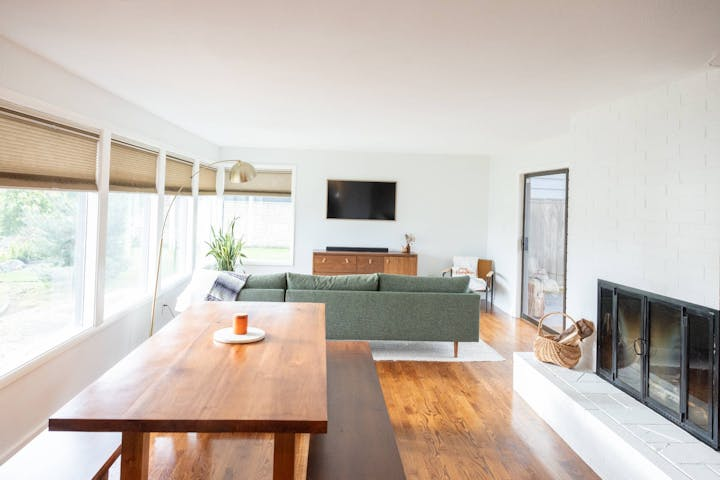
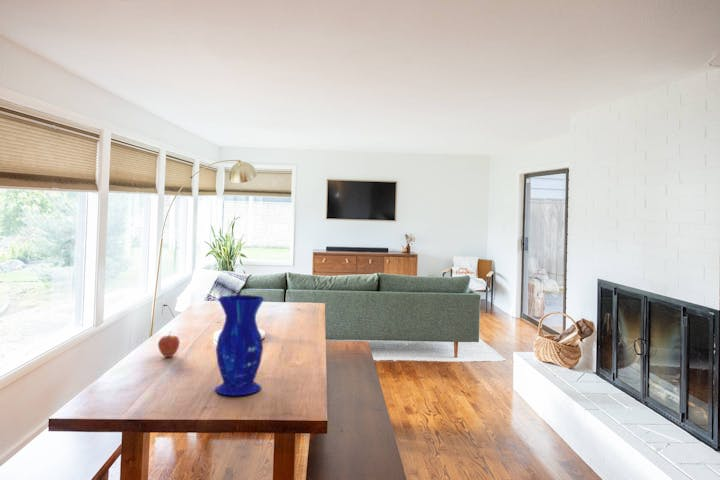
+ vase (239, 342)
+ fruit (168, 343)
